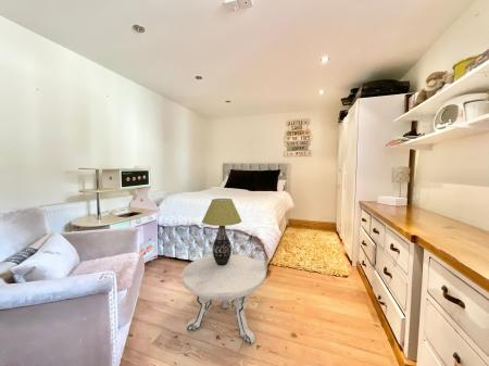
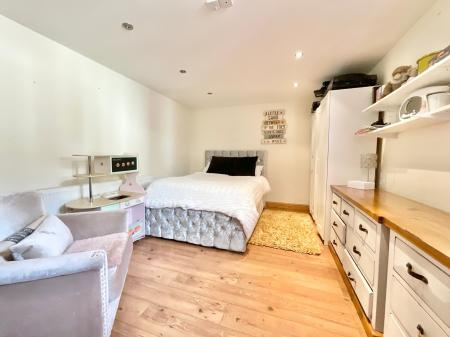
- side table (224, 296)
- table lamp (222, 231)
